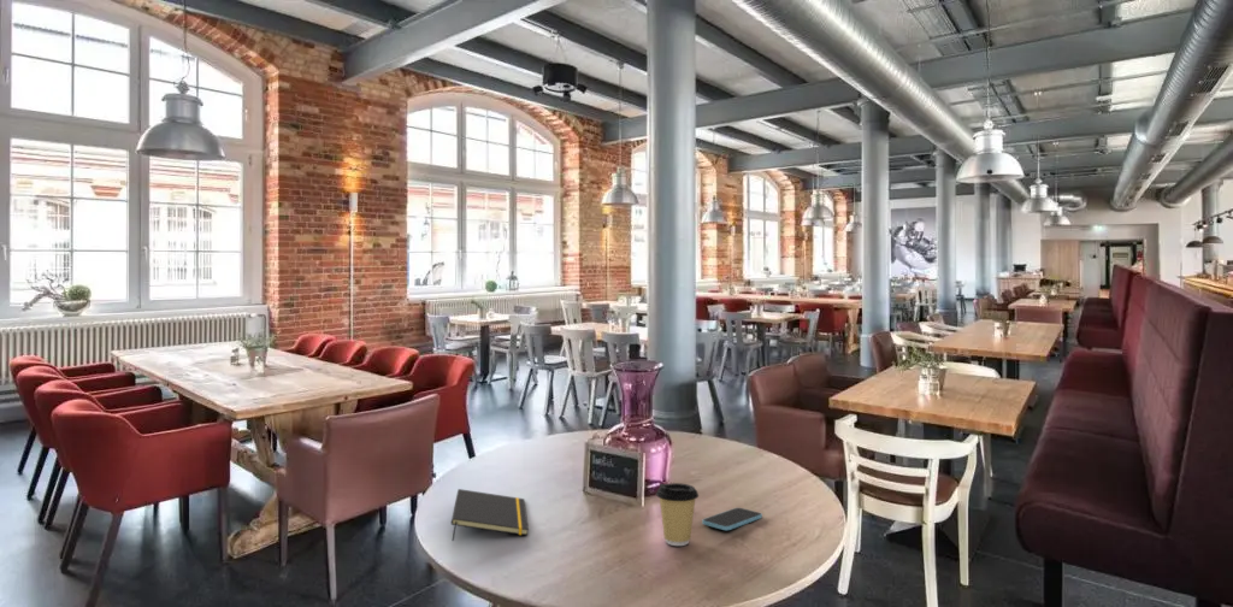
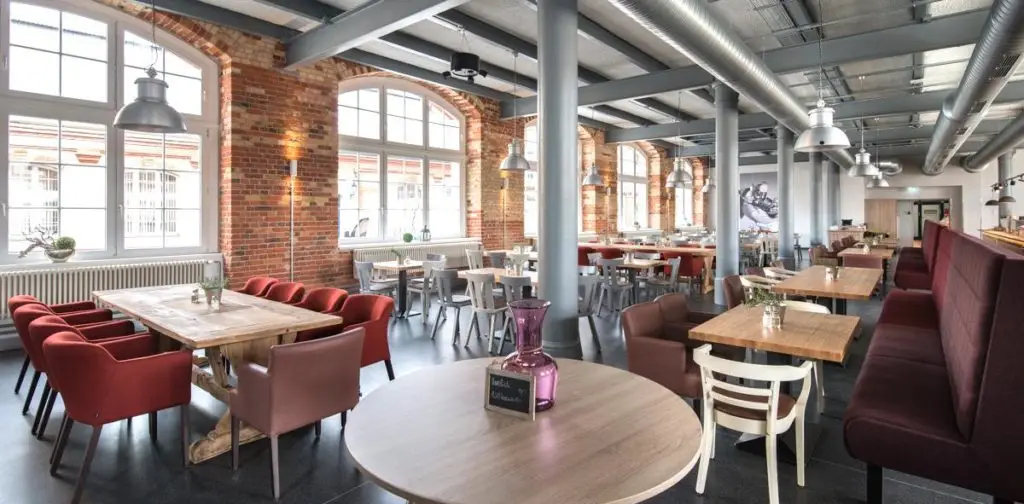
- coffee cup (677, 513)
- smartphone (732, 518)
- notepad (490, 511)
